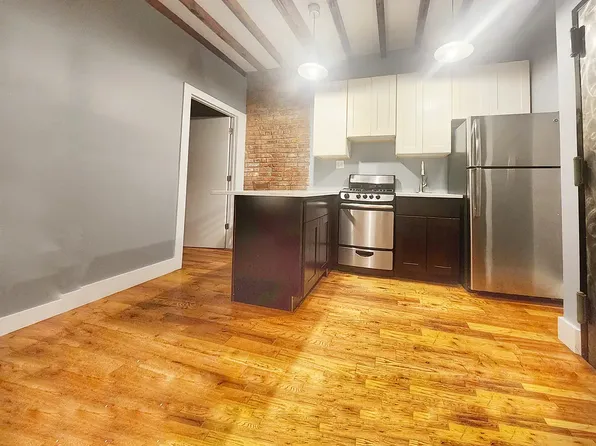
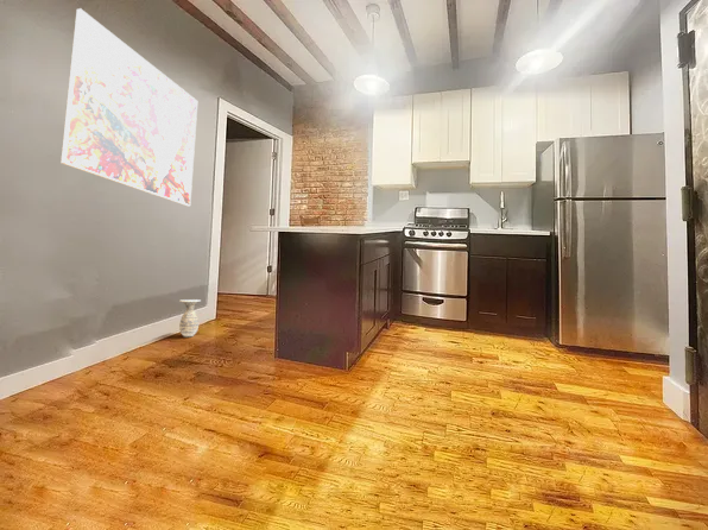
+ ceramic jug (189, 317)
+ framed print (144, 125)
